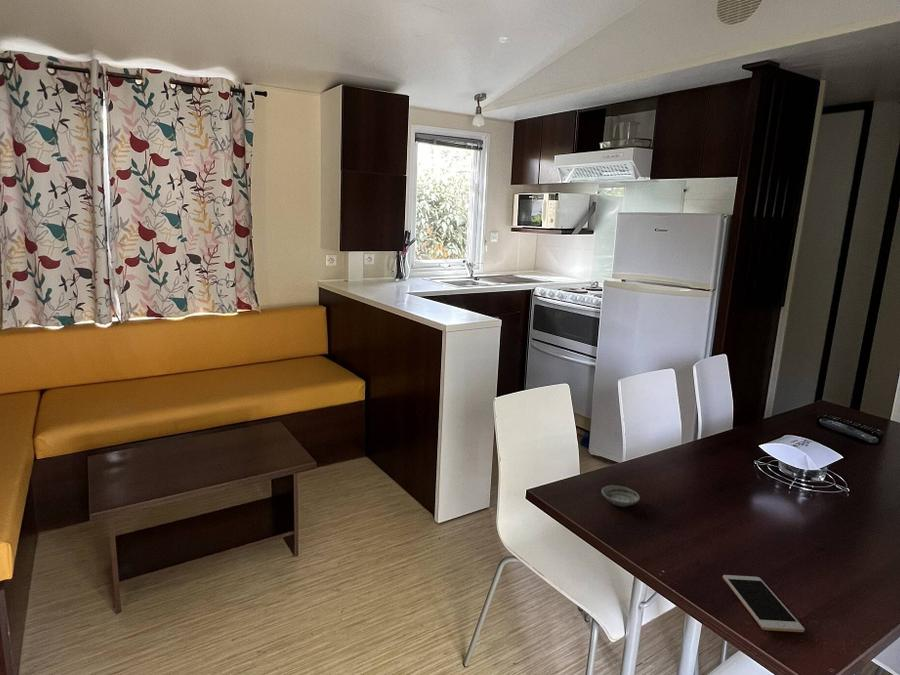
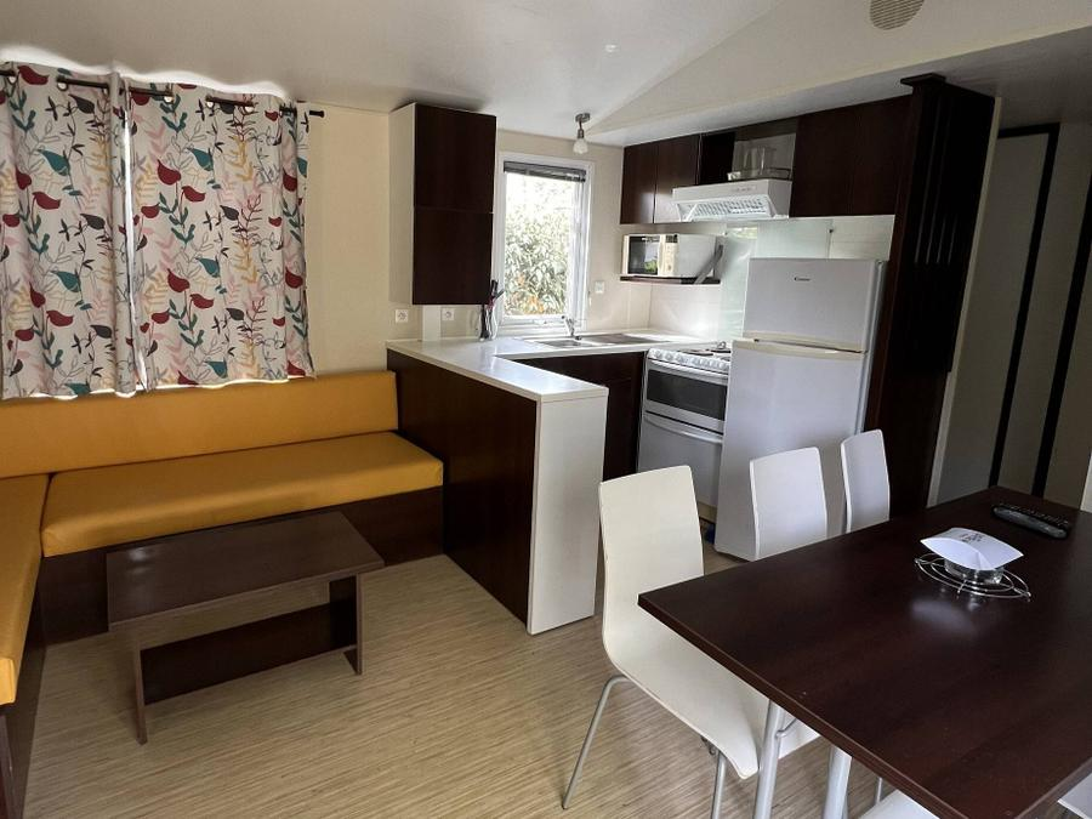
- cell phone (760, 601)
- saucer (620, 497)
